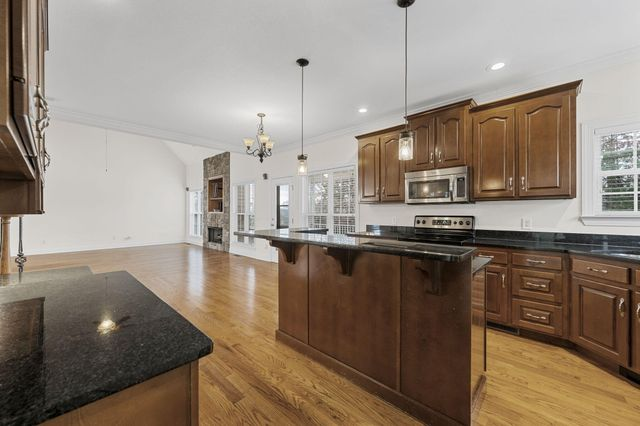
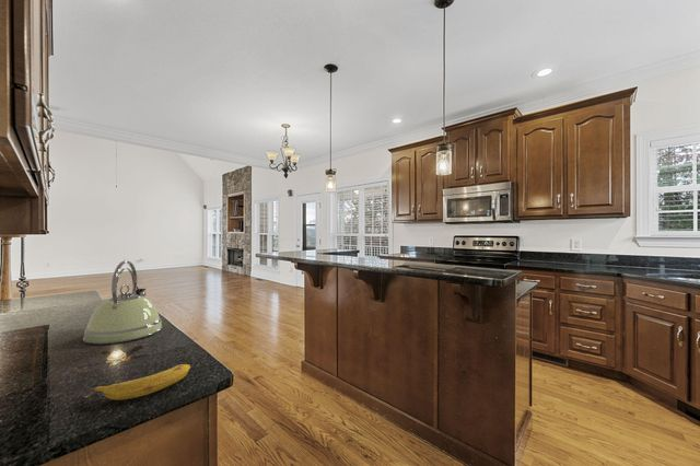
+ kettle (127, 295)
+ fruit (143, 381)
